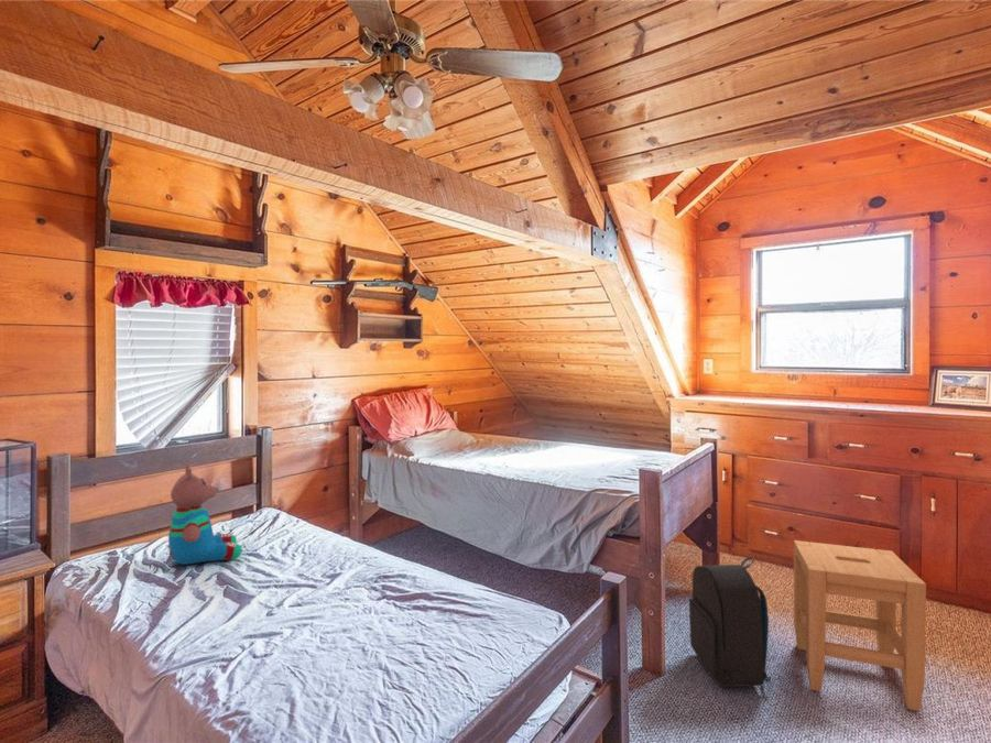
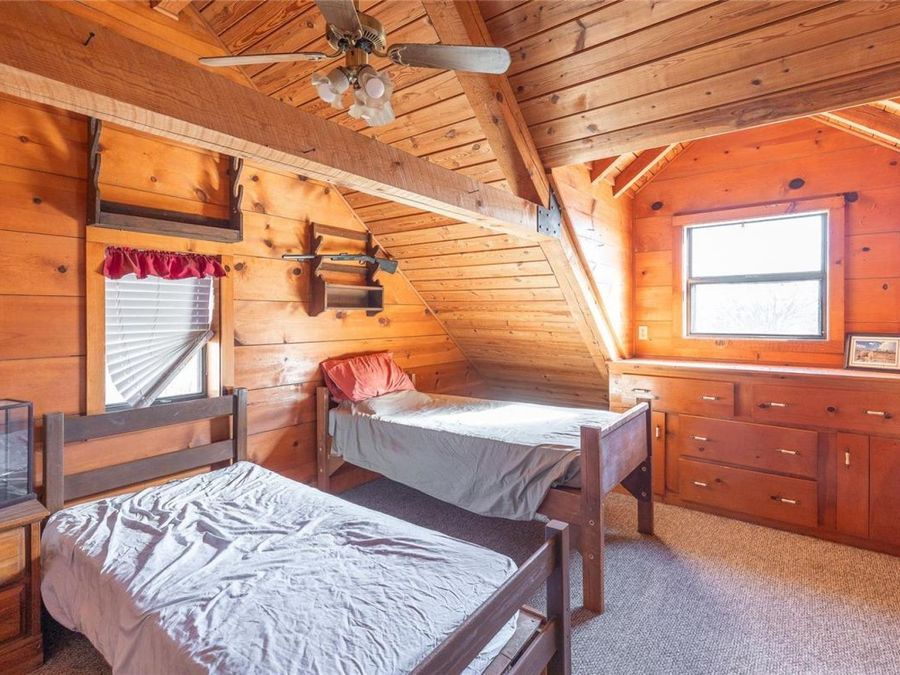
- teddy bear (205, 511)
- stool (851, 618)
- backpack (727, 614)
